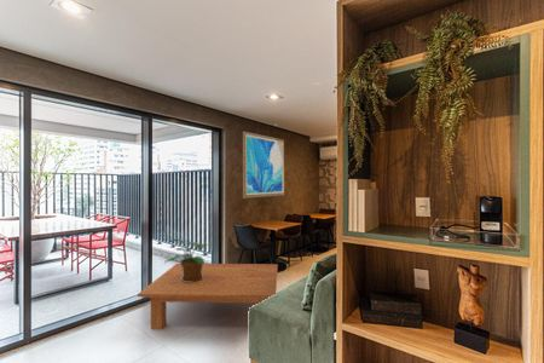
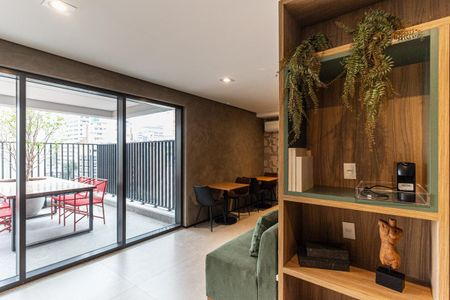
- potted plant (187, 259)
- coffee table (218, 293)
- wall art (265, 166)
